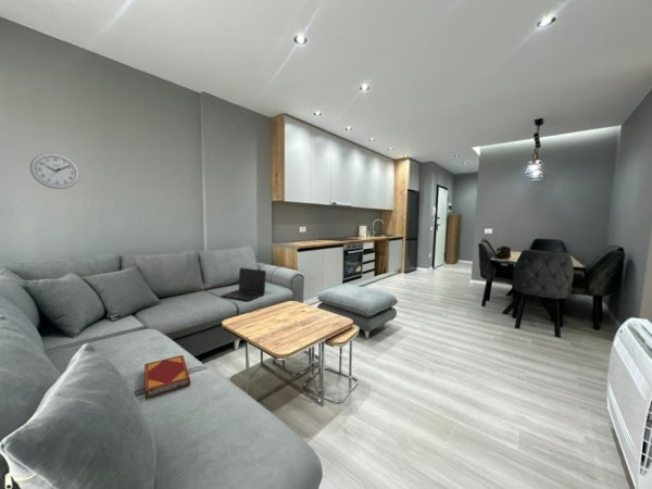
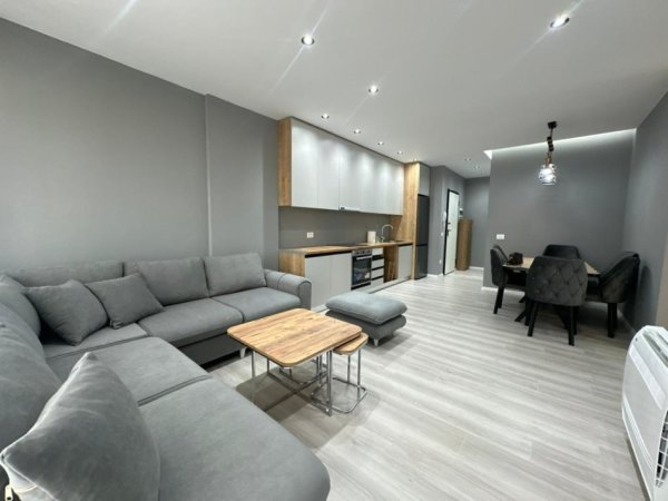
- laptop (243, 283)
- hardback book (166, 374)
- wall clock (55, 171)
